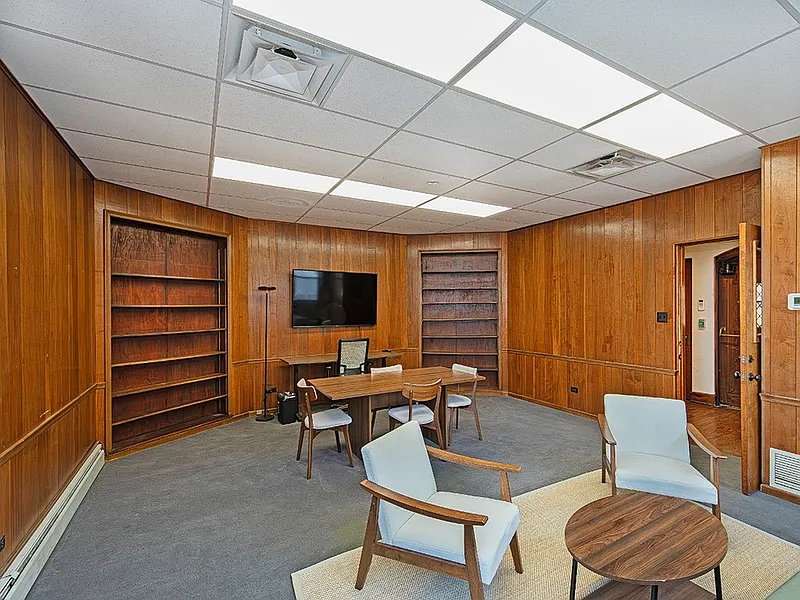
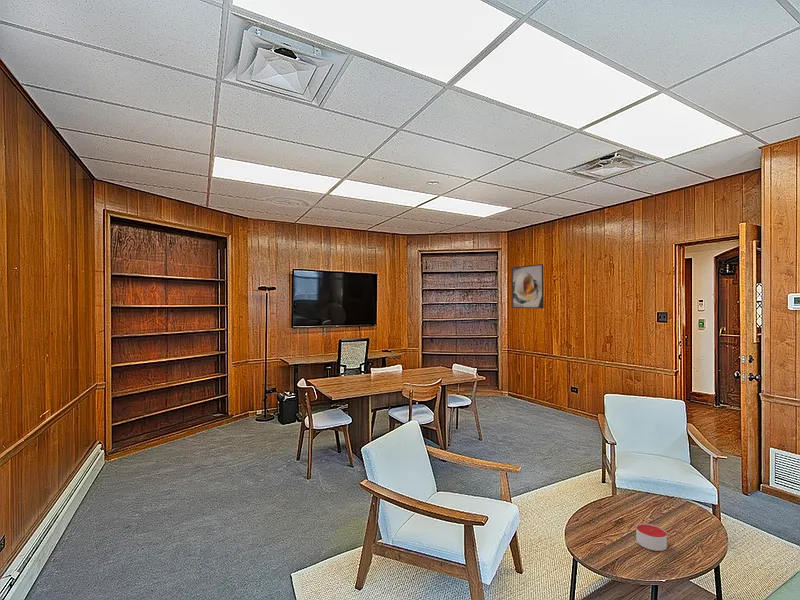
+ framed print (527, 287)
+ candle (651, 536)
